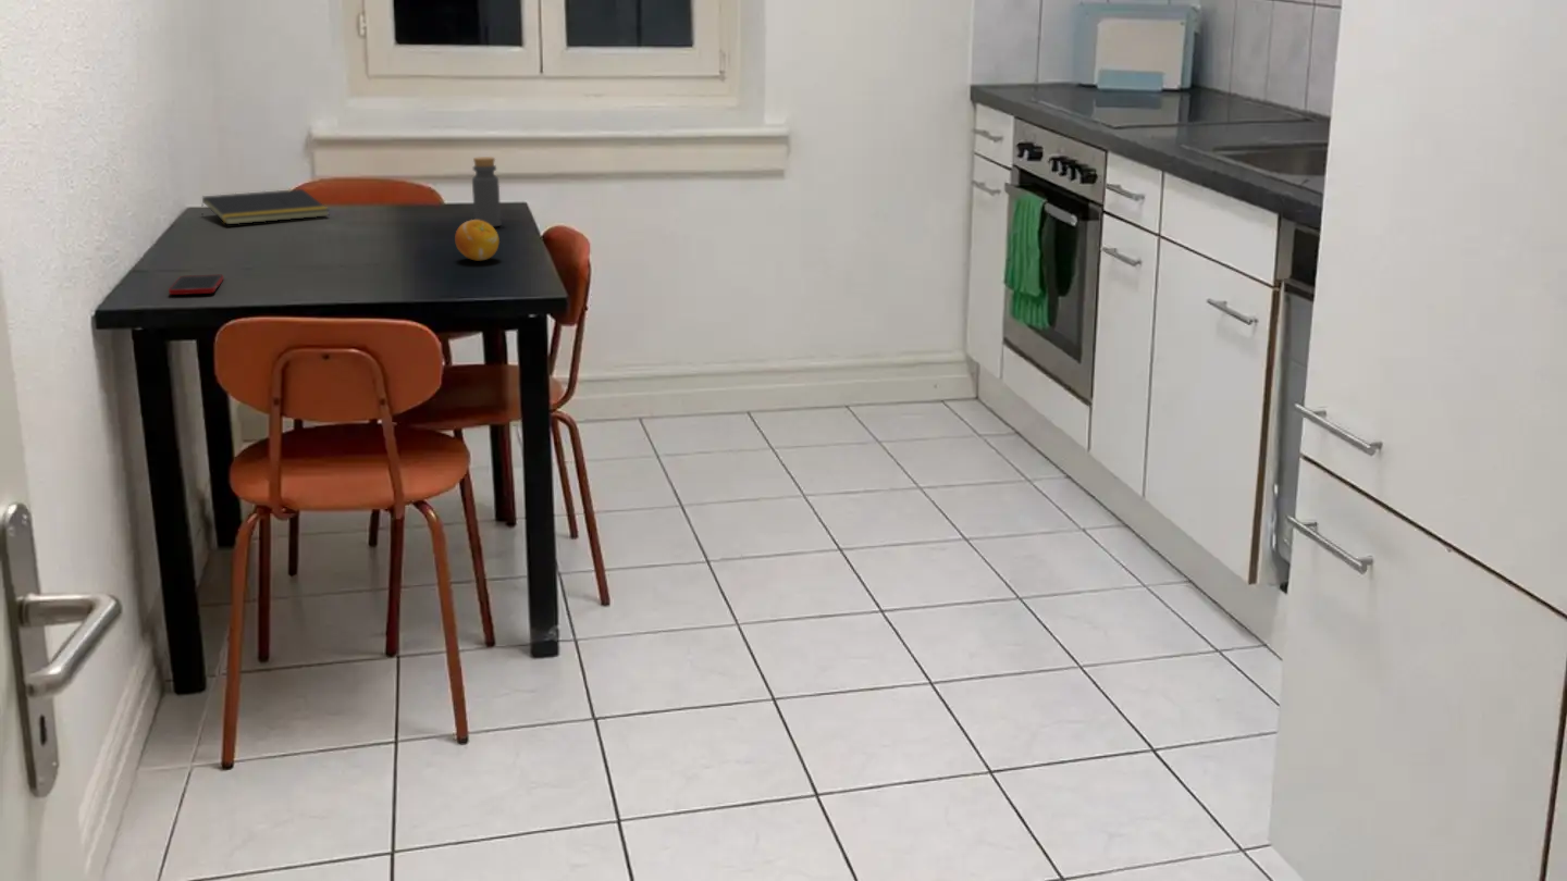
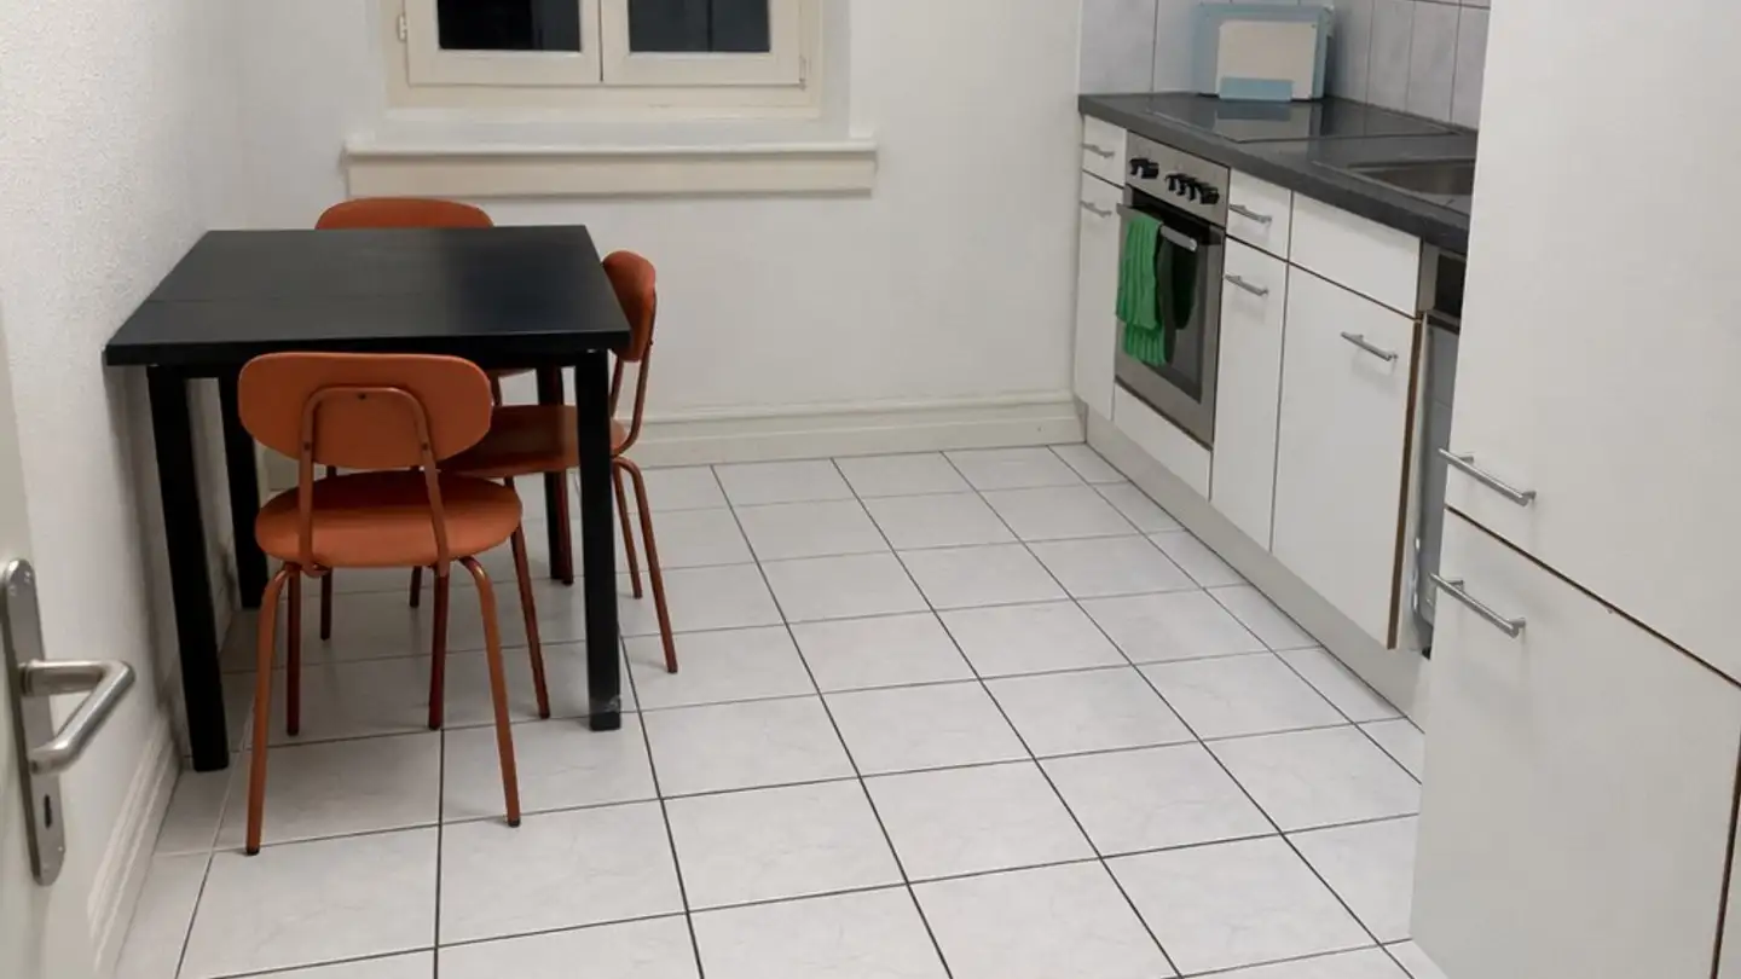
- bottle (485, 191)
- cell phone (196, 284)
- fruit (477, 239)
- notepad (266, 206)
